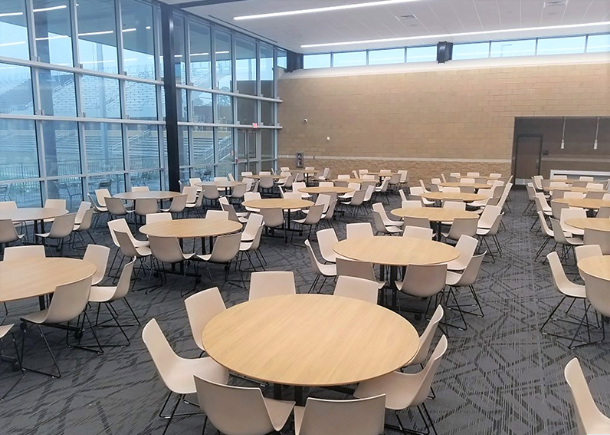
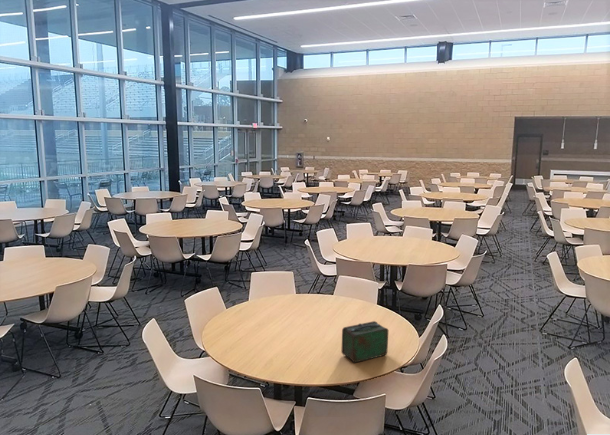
+ lunch box (364, 340)
